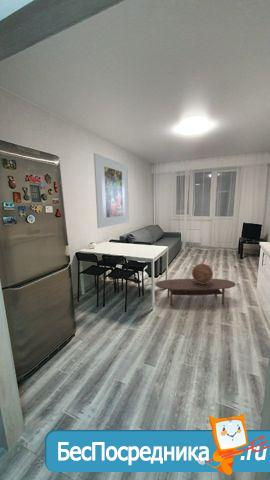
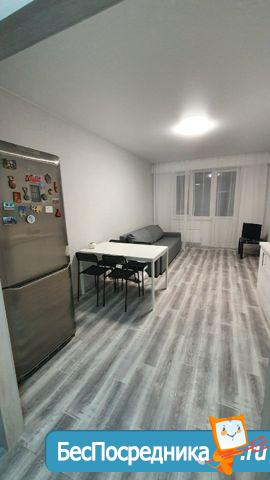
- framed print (114, 193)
- decorative globe (202, 273)
- coffee table (194, 291)
